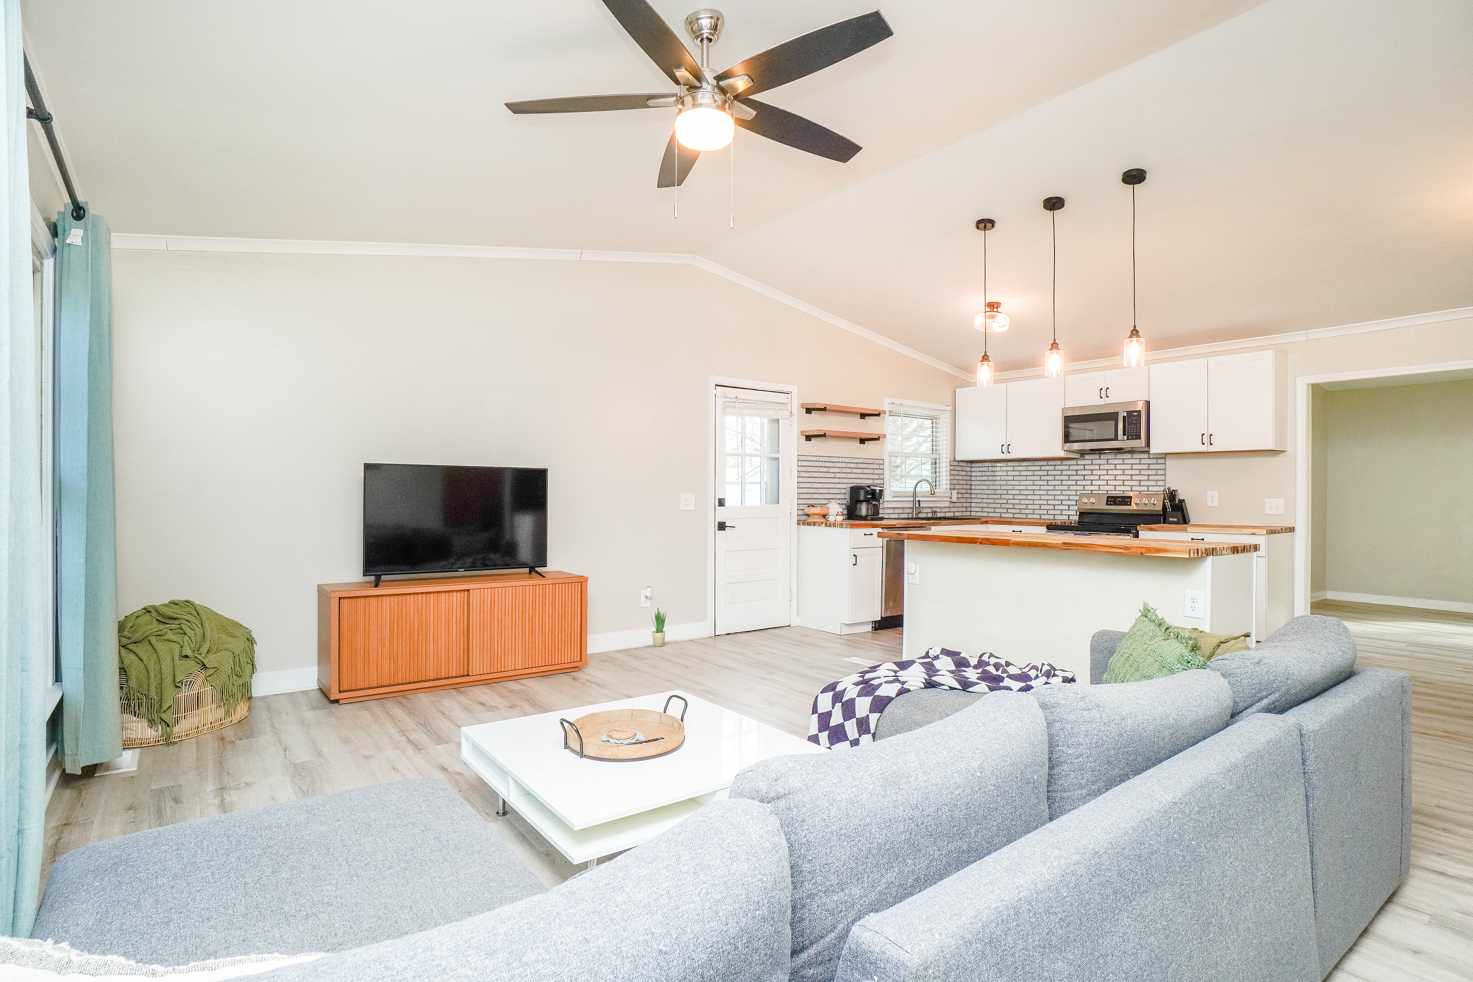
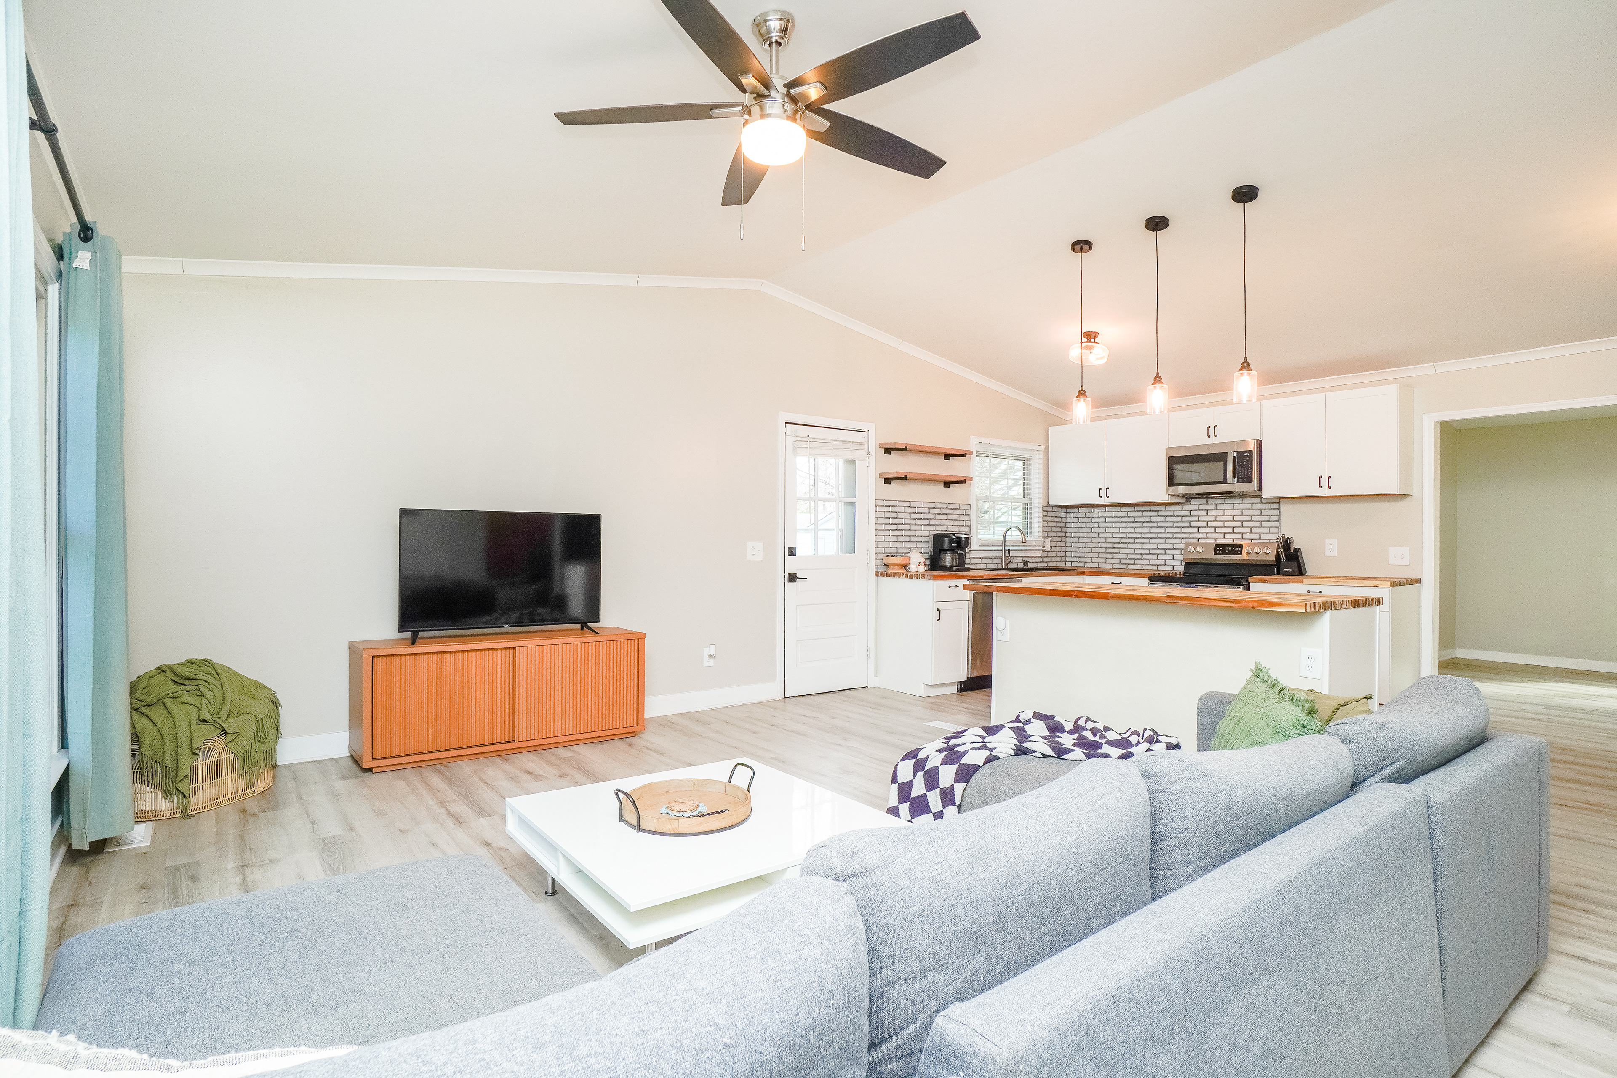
- potted plant (660, 626)
